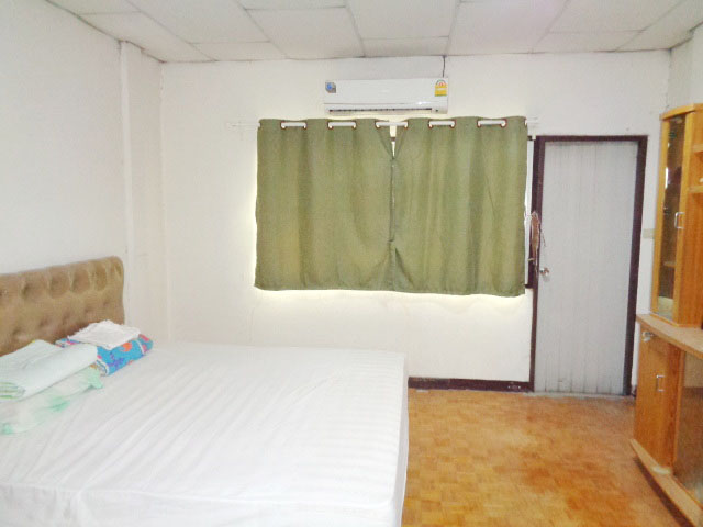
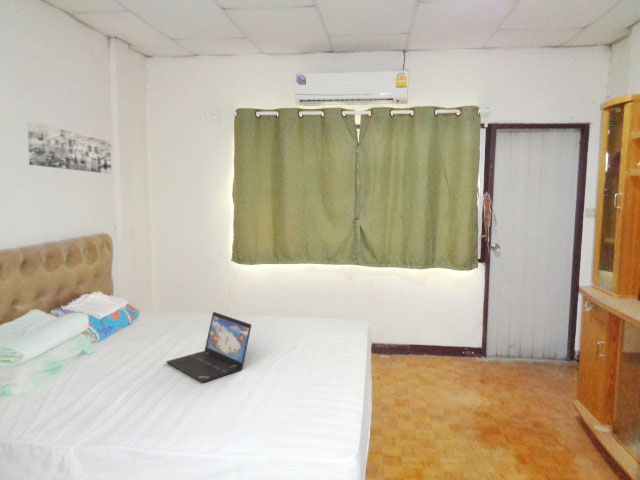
+ wall art (74, 151)
+ laptop (208, 344)
